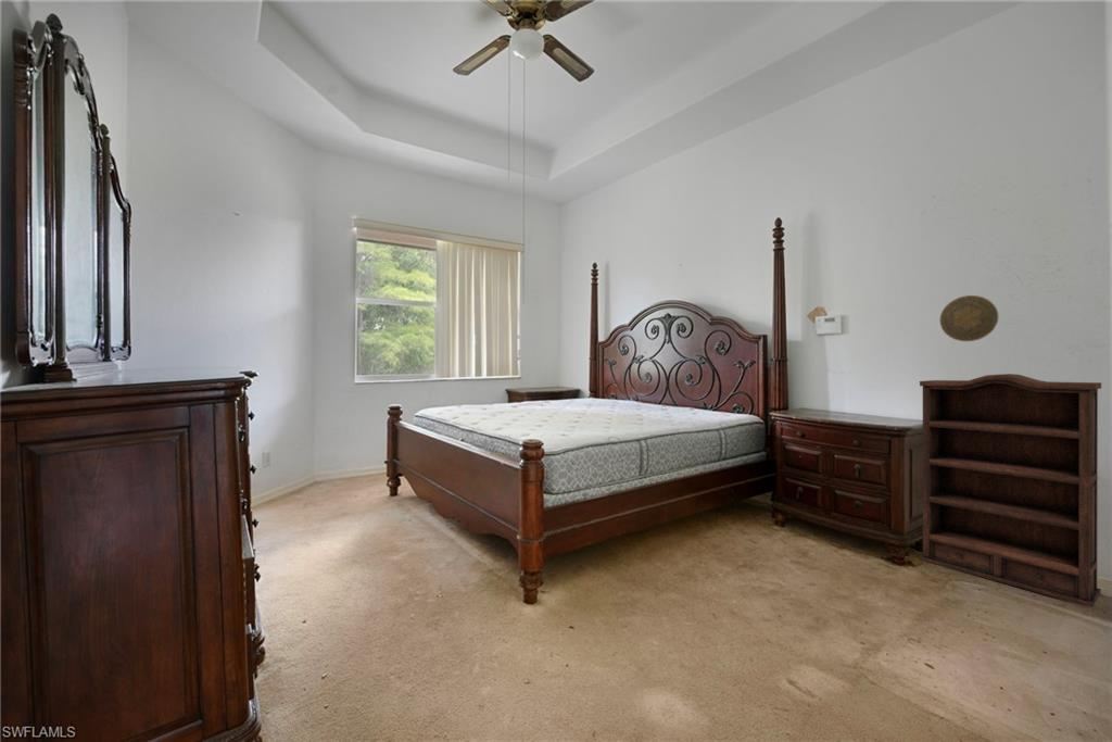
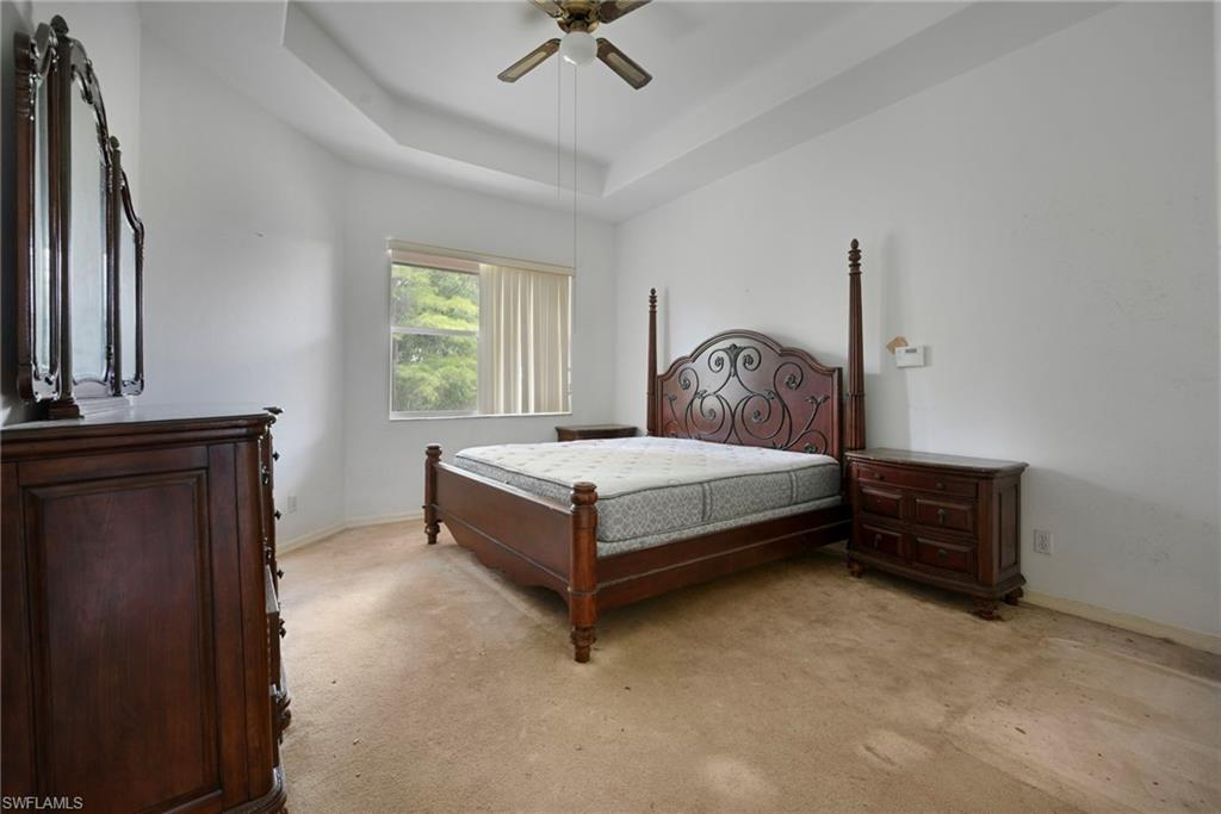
- decorative plate (966, 318)
- bookshelf (1002, 475)
